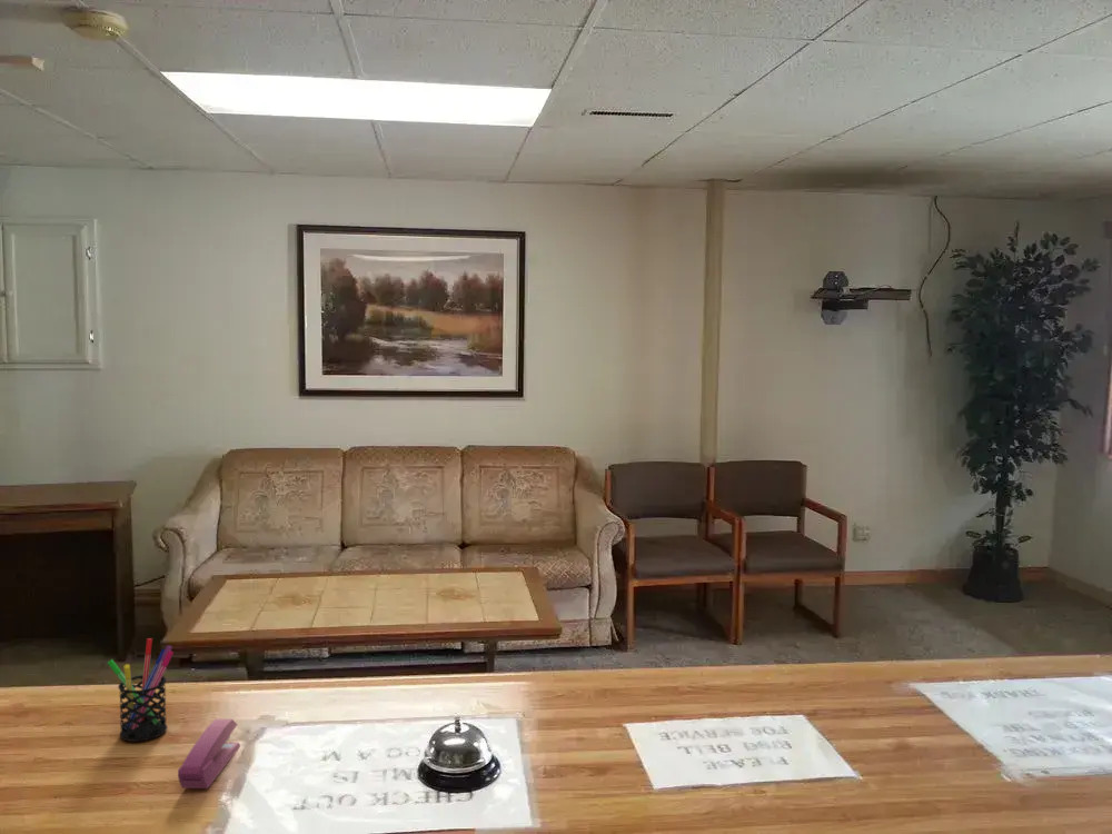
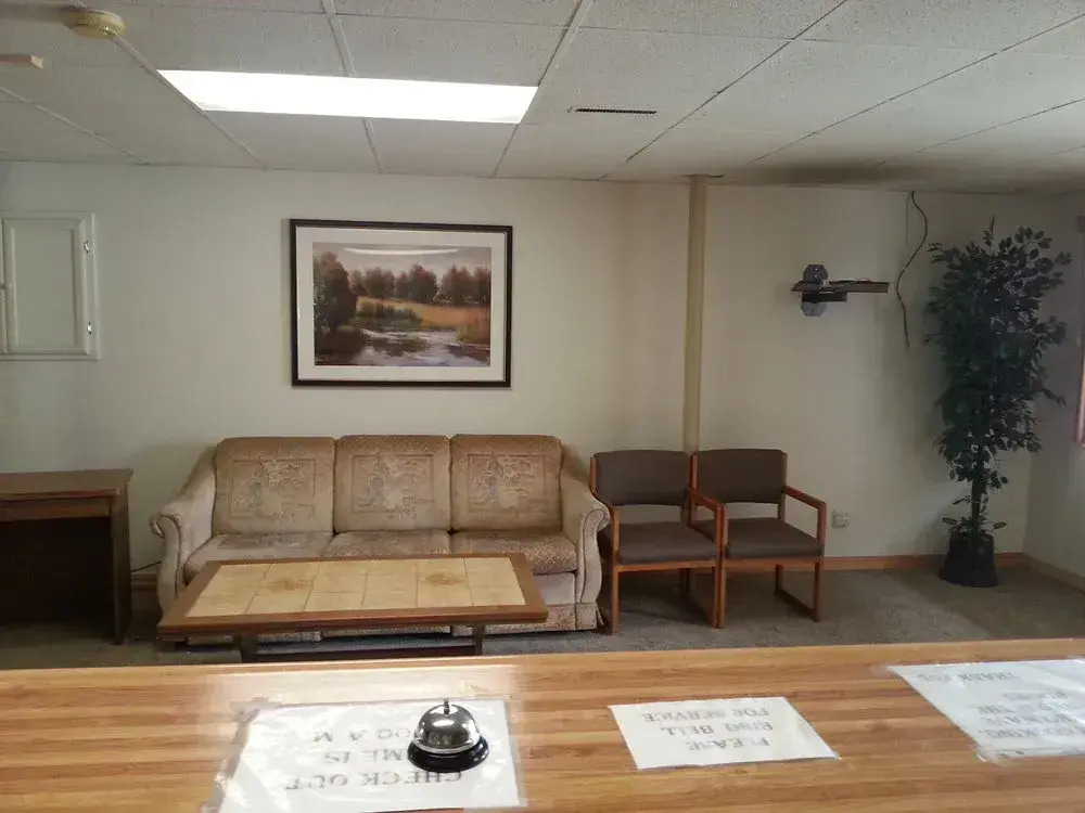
- pen holder (138, 687)
- stapler (210, 751)
